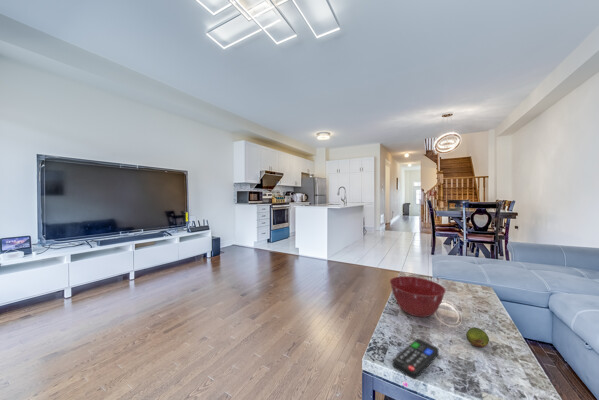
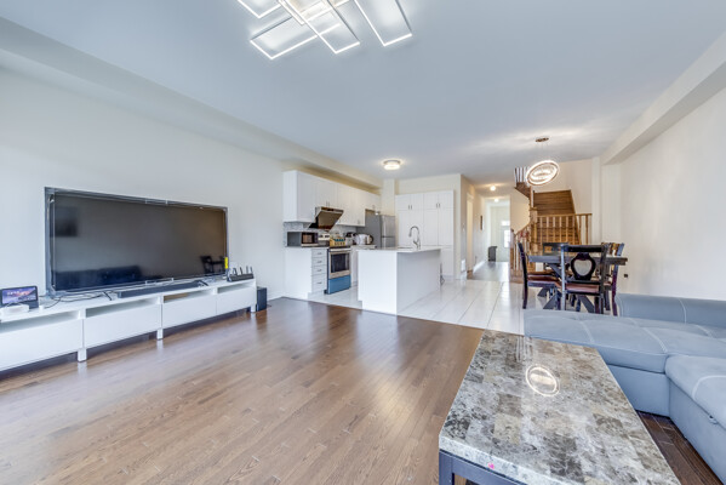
- remote control (416, 356)
- fruit (477, 336)
- mixing bowl (416, 297)
